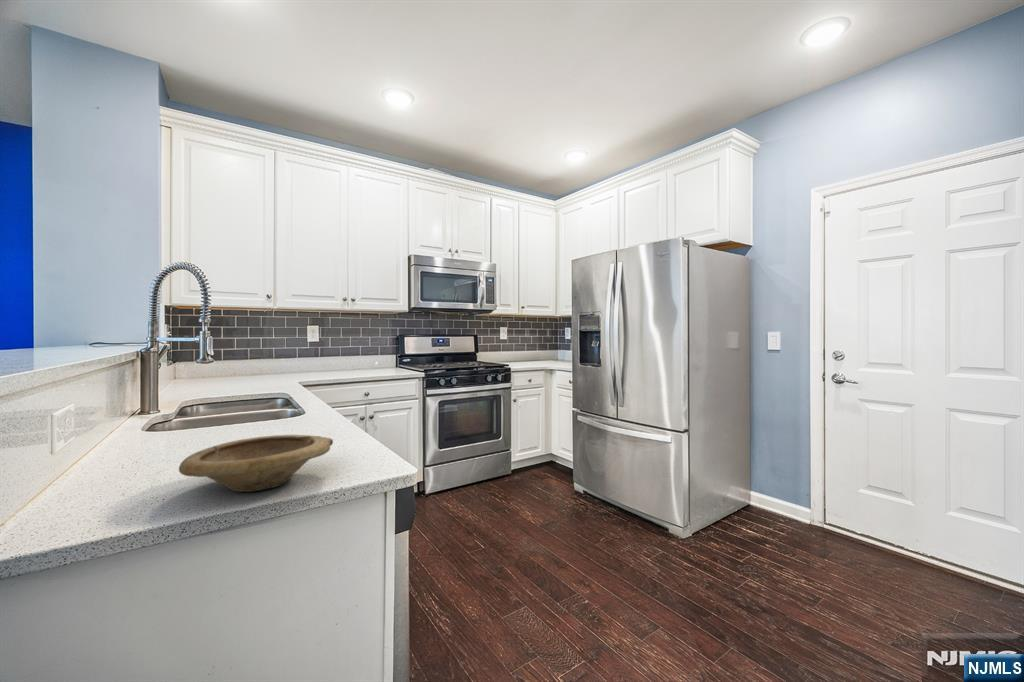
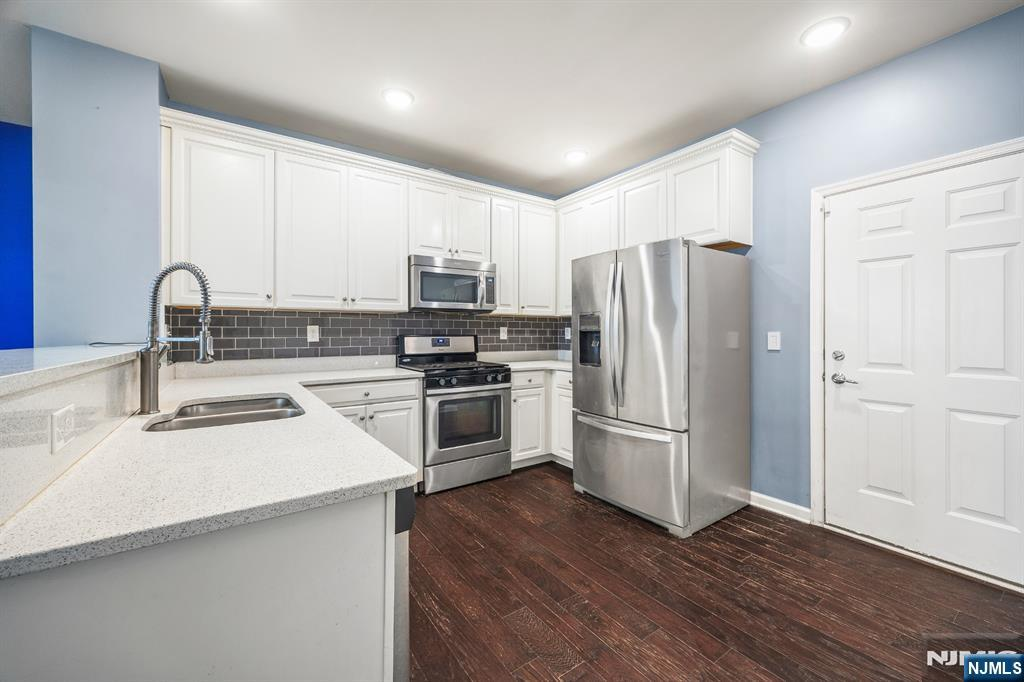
- bowl (260, 464)
